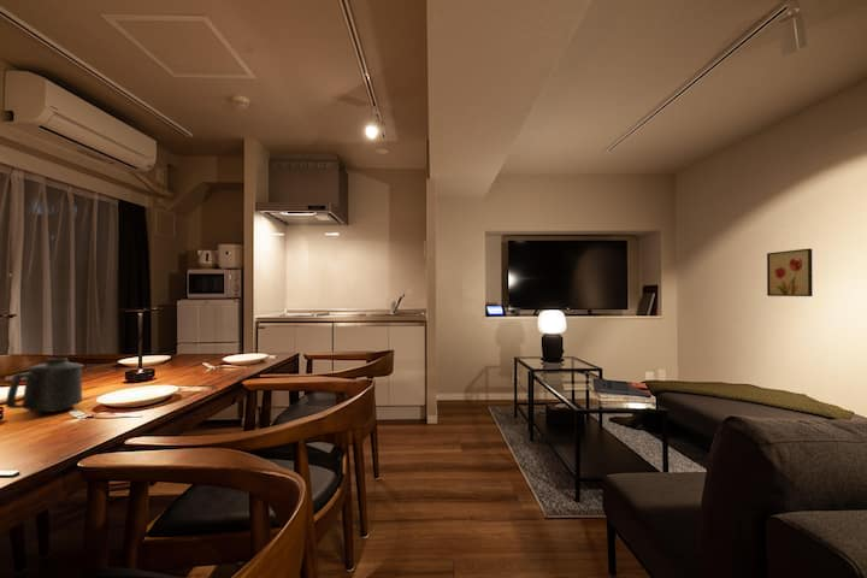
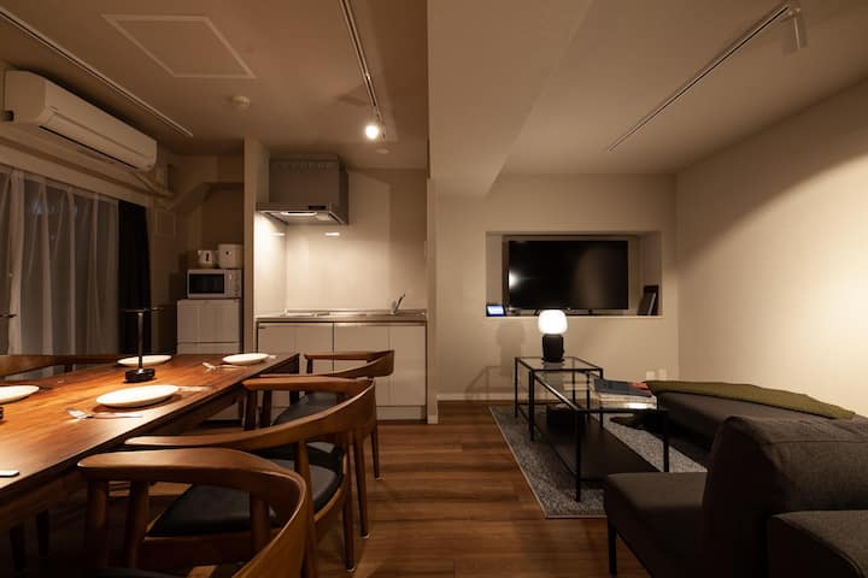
- wall art (789, 273)
- mug (49, 384)
